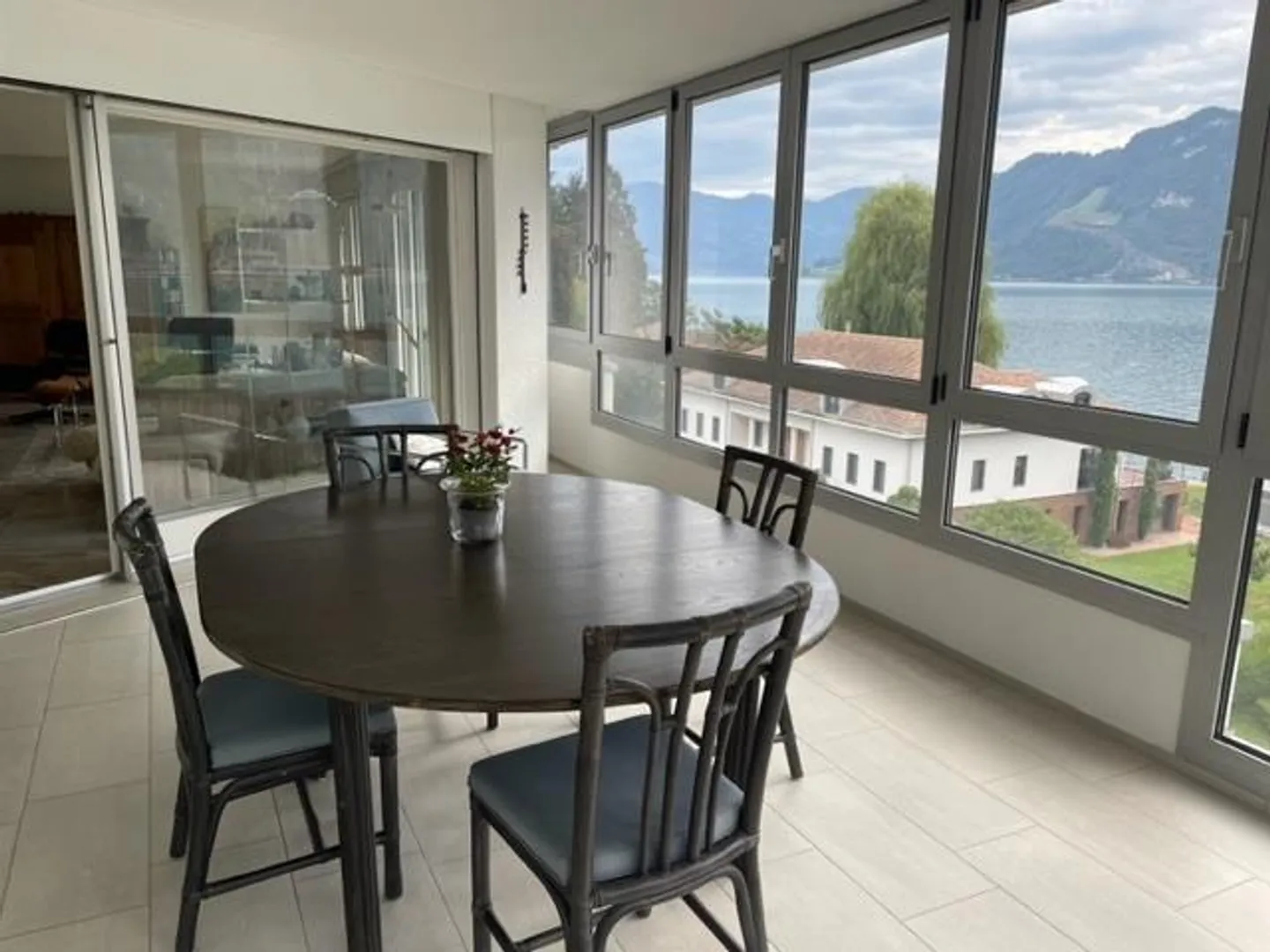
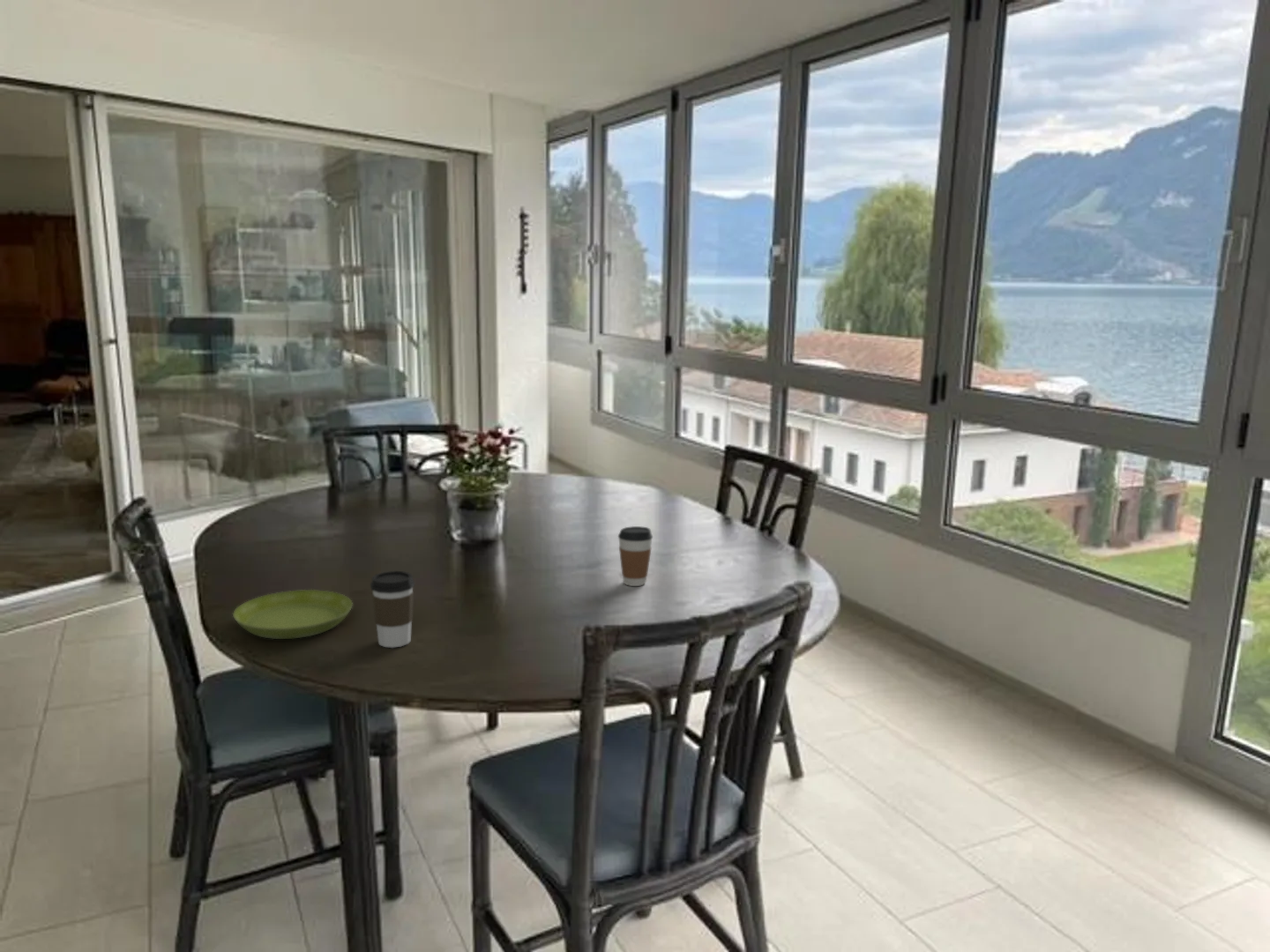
+ coffee cup (635, 556)
+ coffee cup (393, 609)
+ saucer (294, 615)
